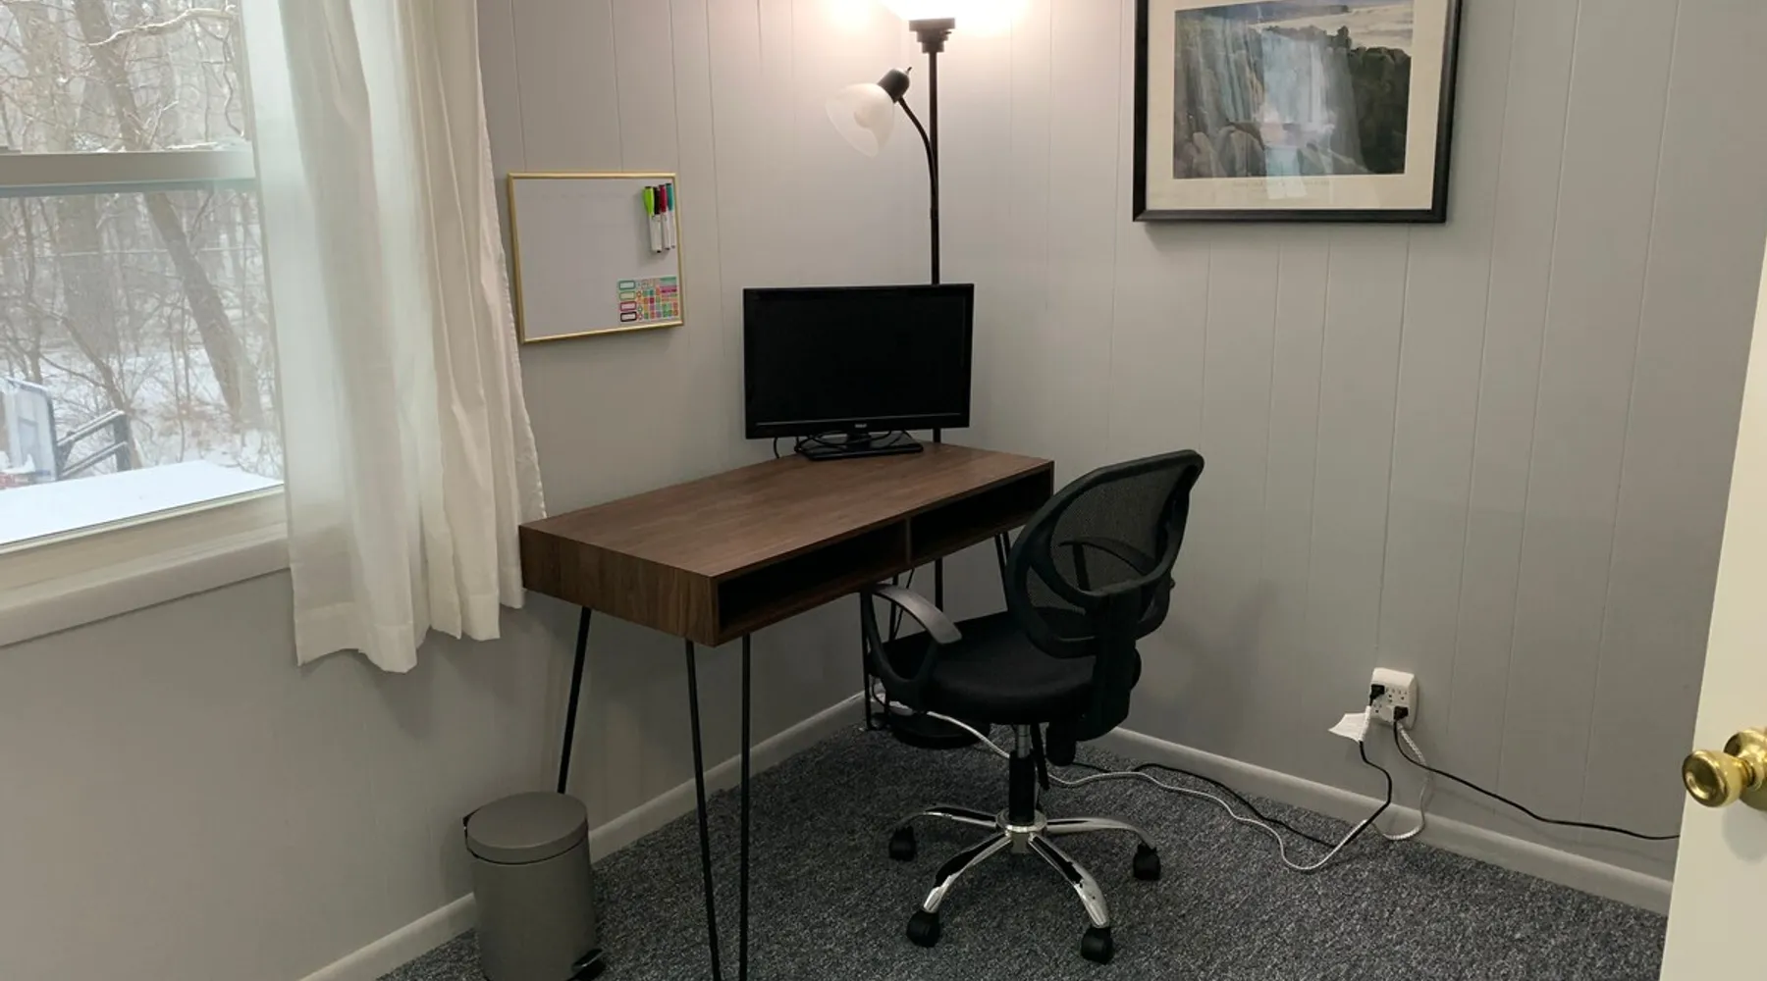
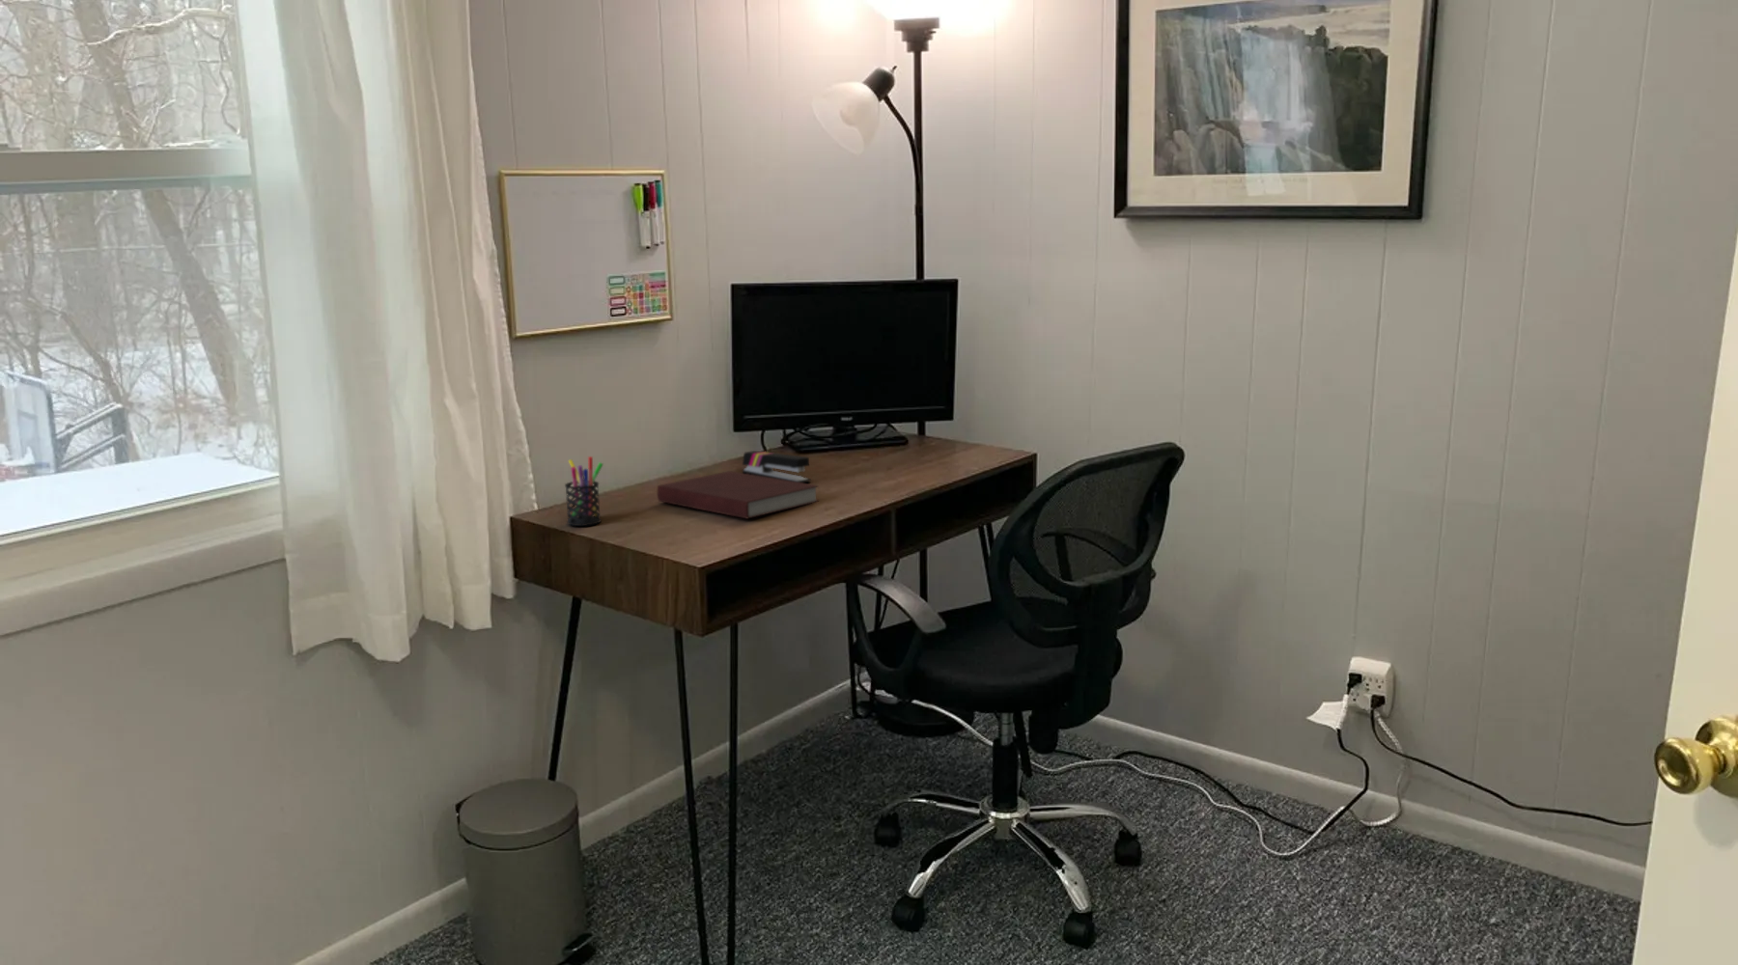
+ notebook (738, 493)
+ pen holder (586, 488)
+ stapler (775, 465)
